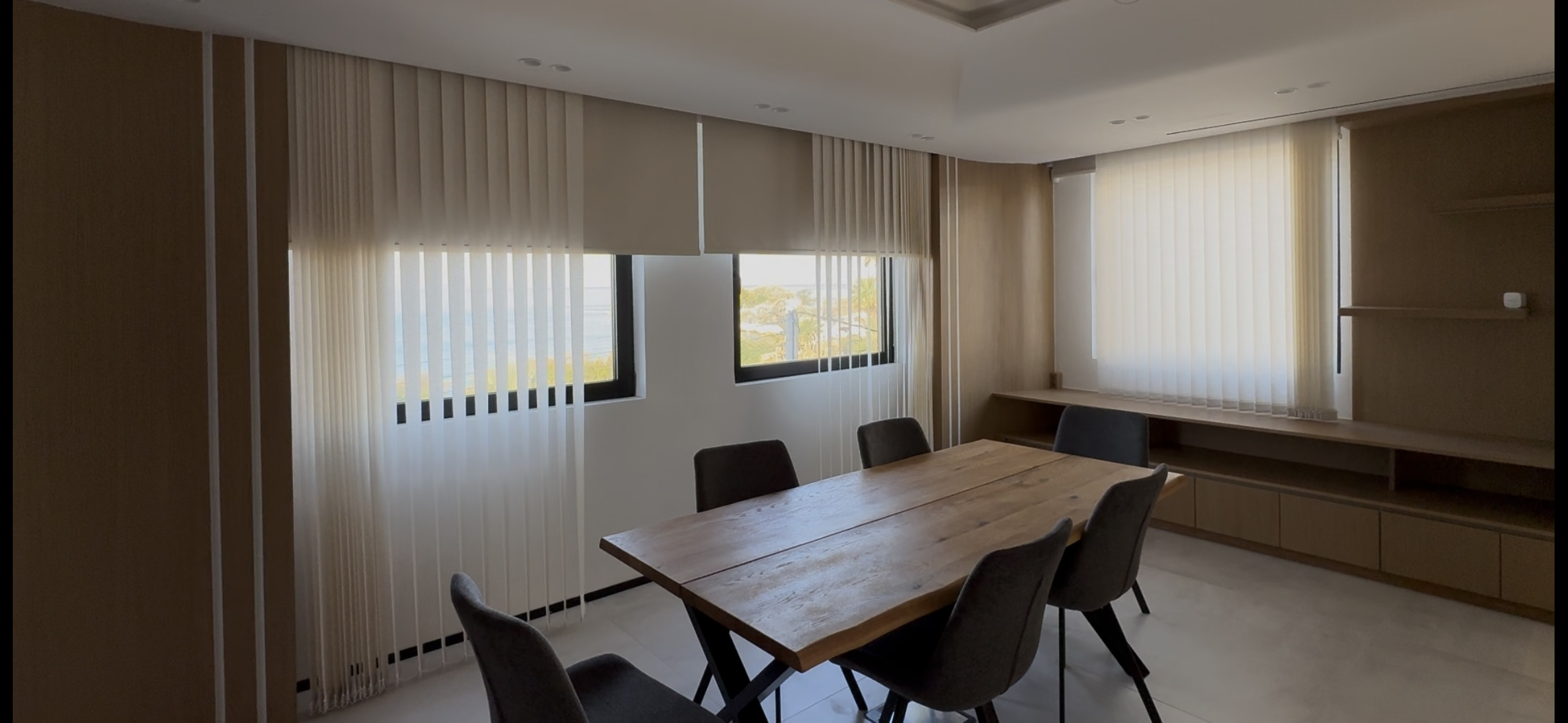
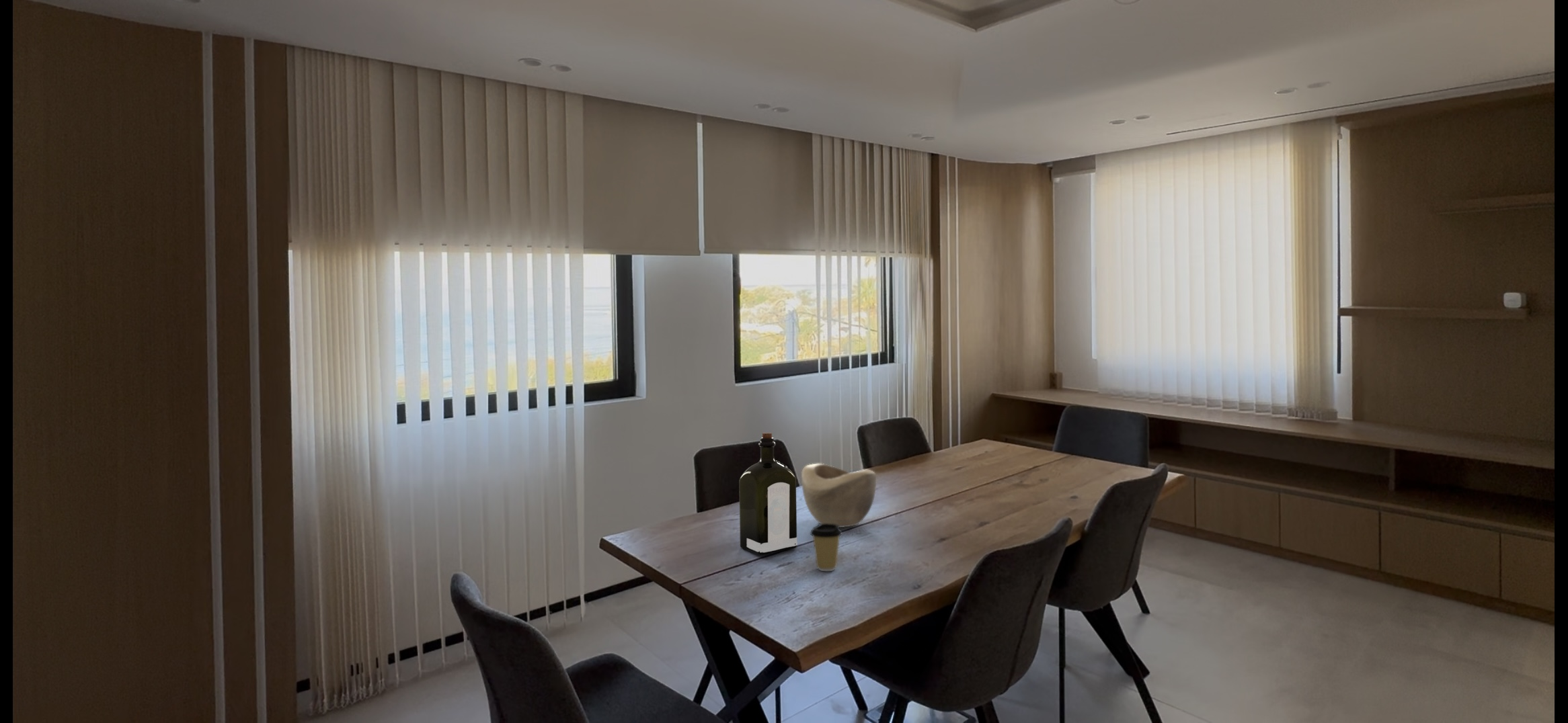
+ coffee cup (826, 548)
+ liquor (768, 491)
+ decorative bowl (838, 495)
